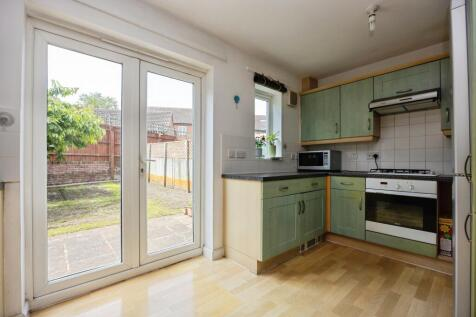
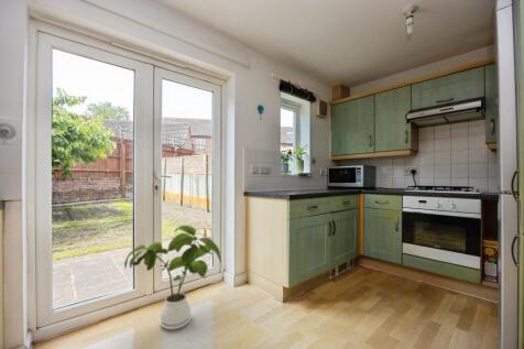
+ house plant (186, 274)
